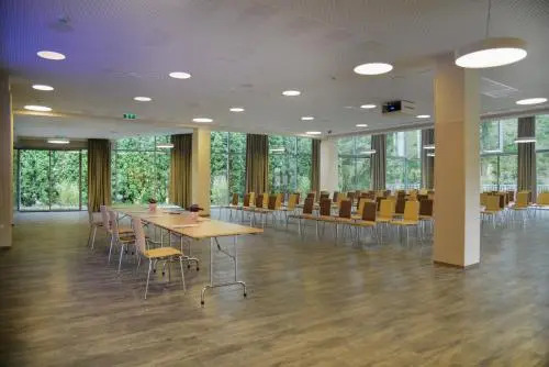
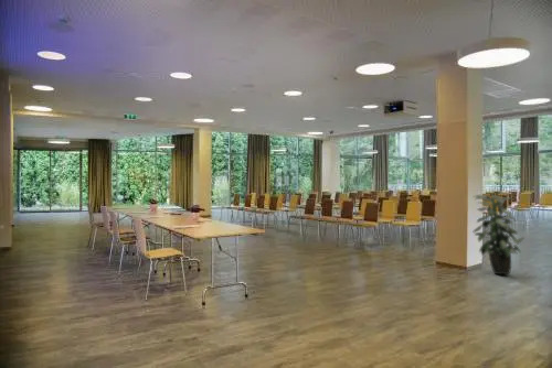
+ indoor plant (496, 232)
